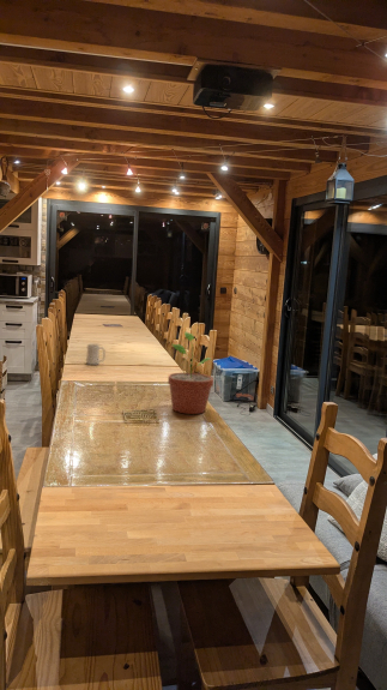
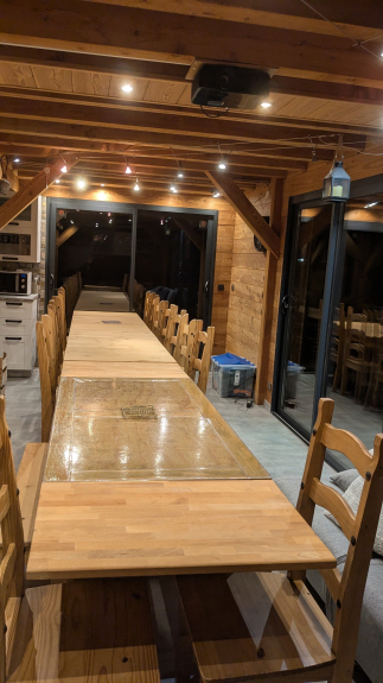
- mug (95, 354)
- potted plant (191, 372)
